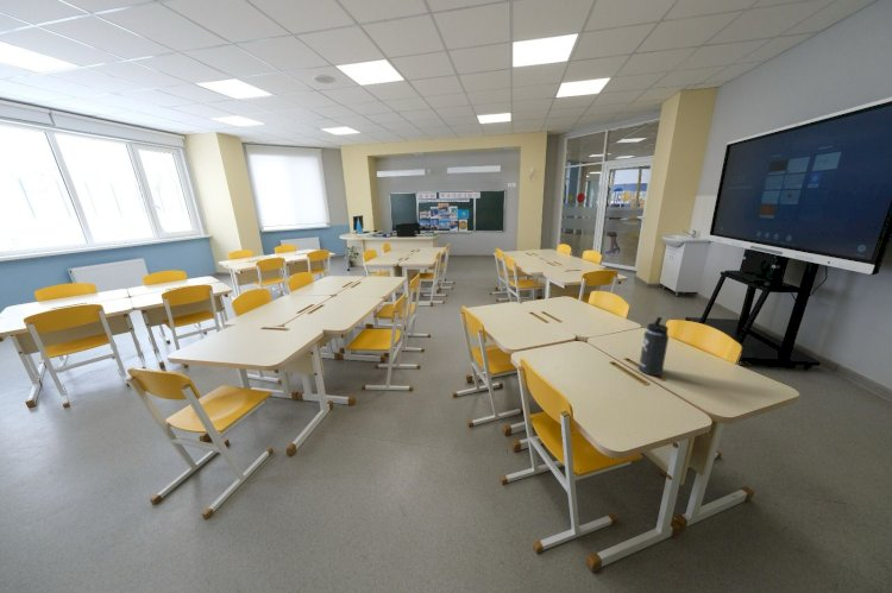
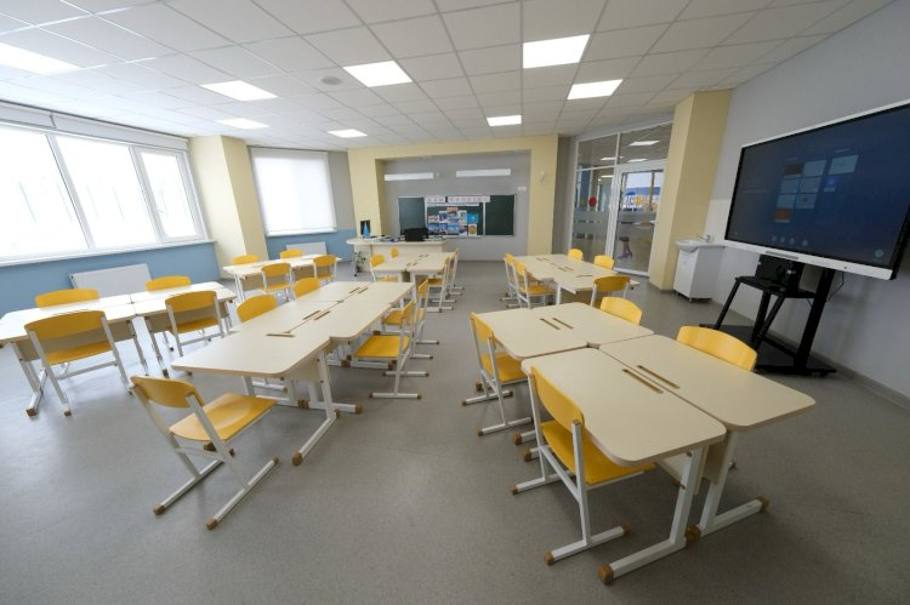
- thermos bottle (655, 345)
